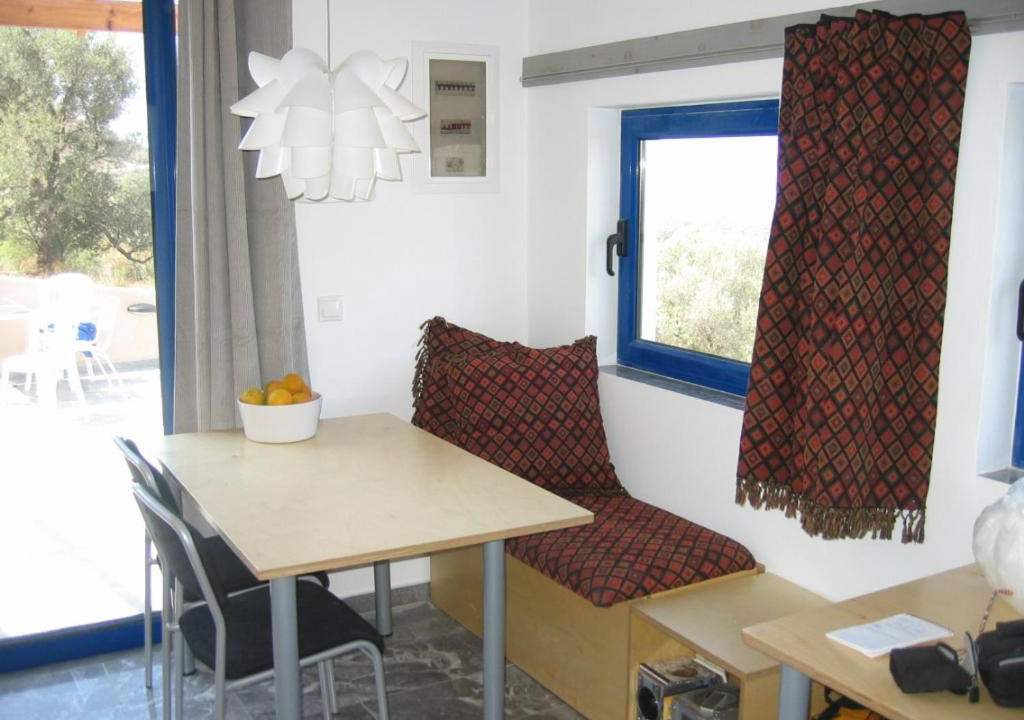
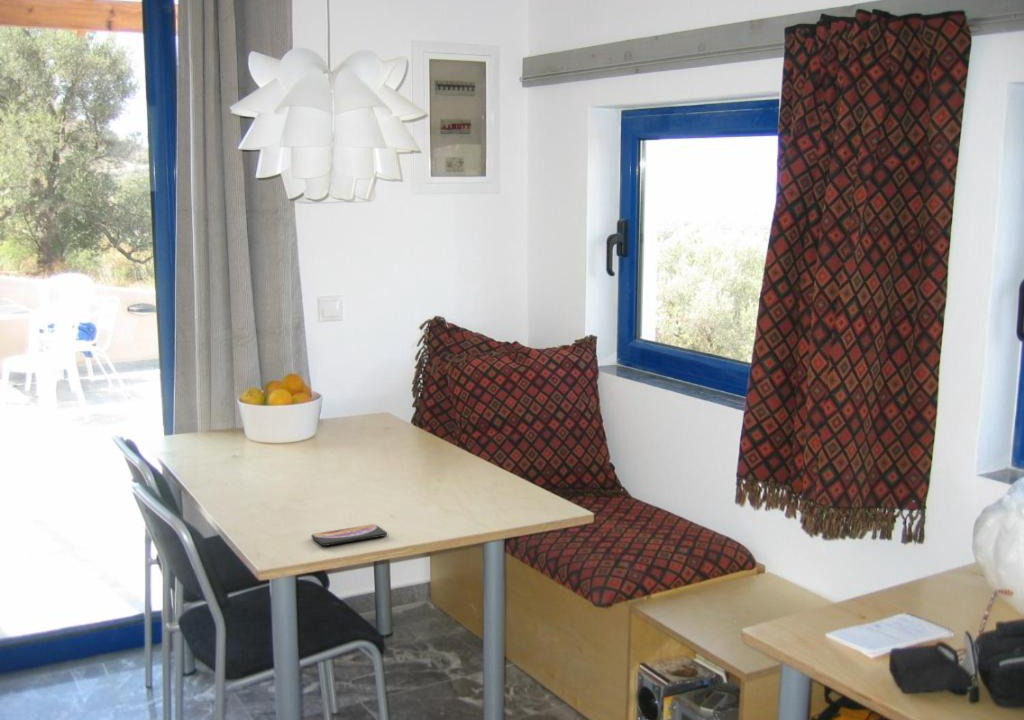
+ smartphone (349, 534)
